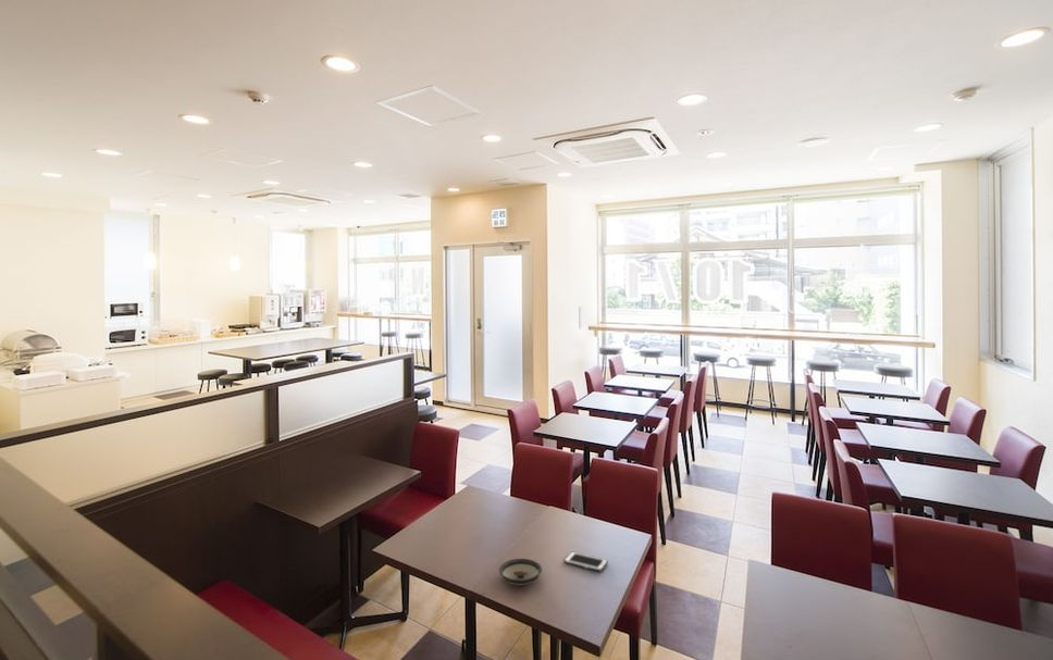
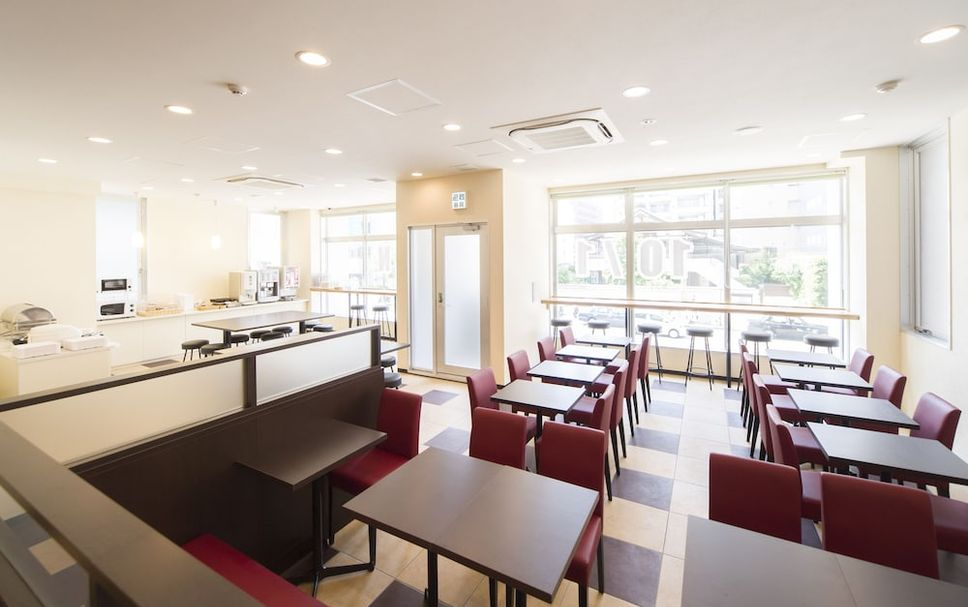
- cell phone (585, 561)
- saucer (520, 573)
